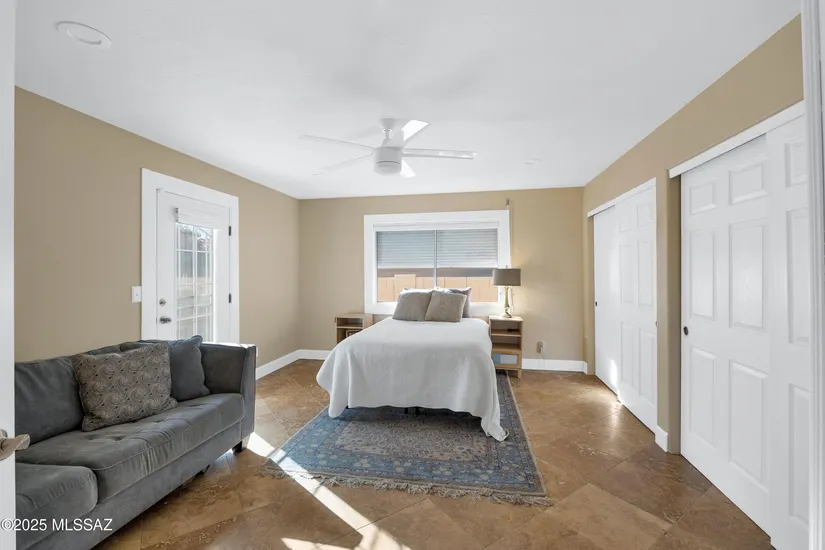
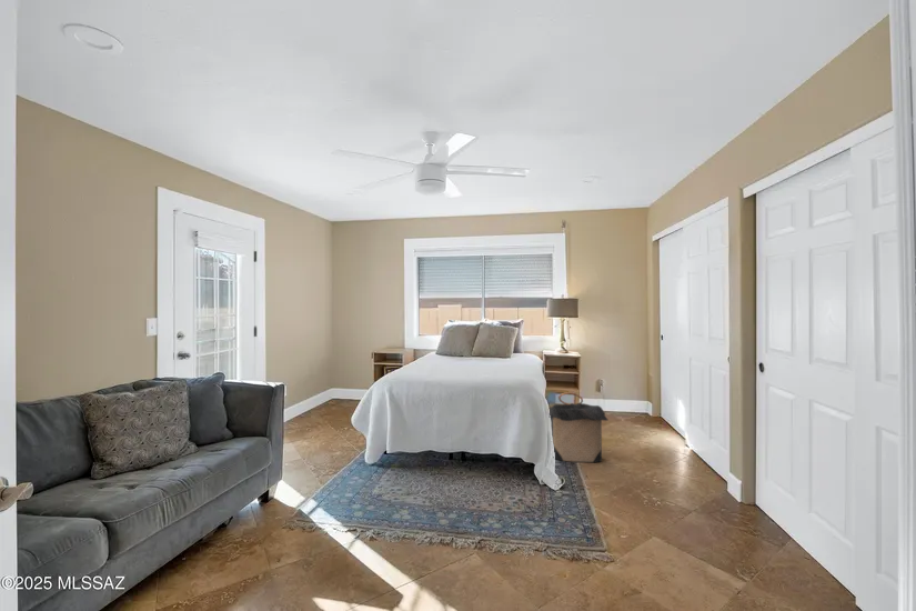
+ laundry hamper (577, 423)
